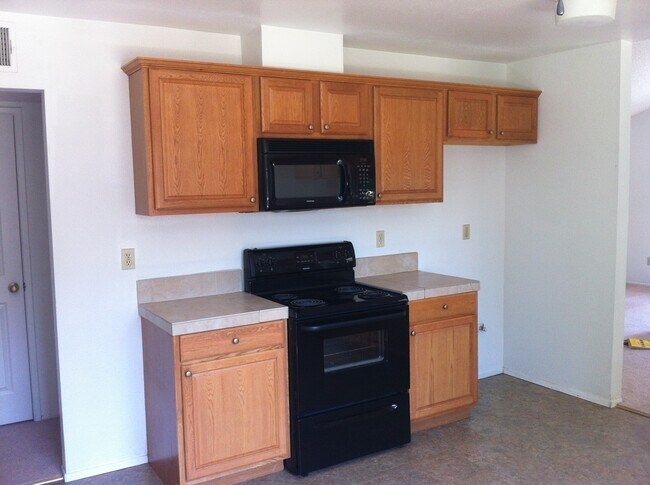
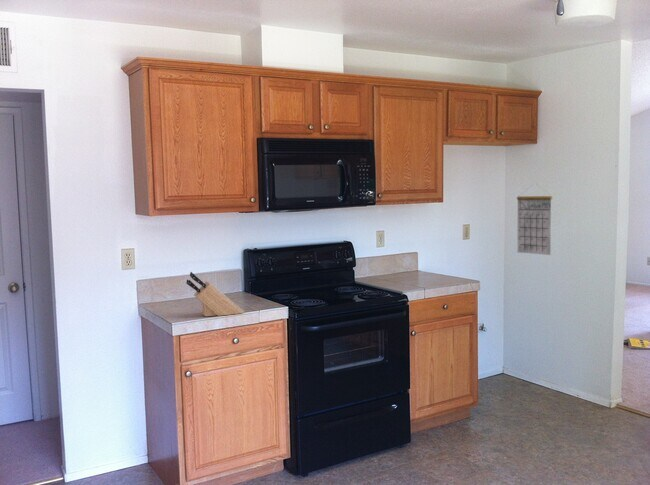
+ calendar (534, 218)
+ knife block (214, 292)
